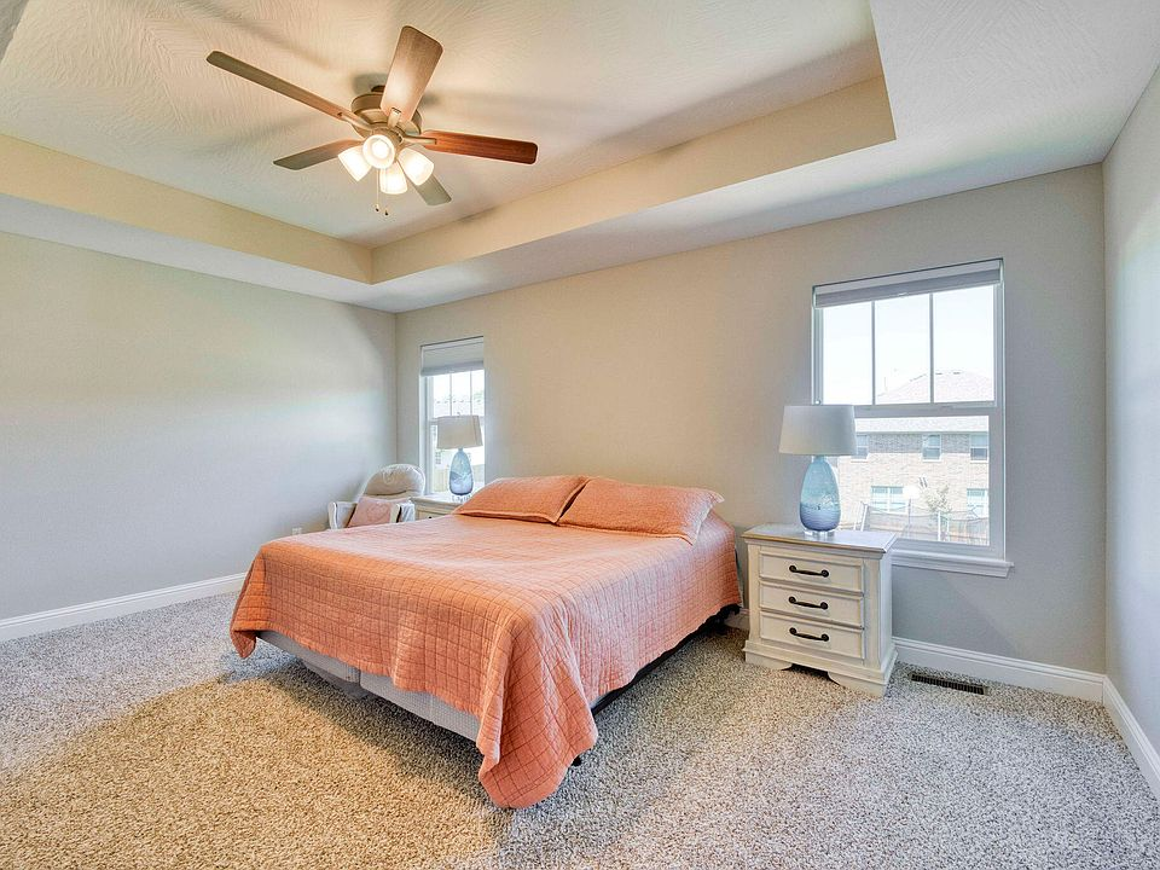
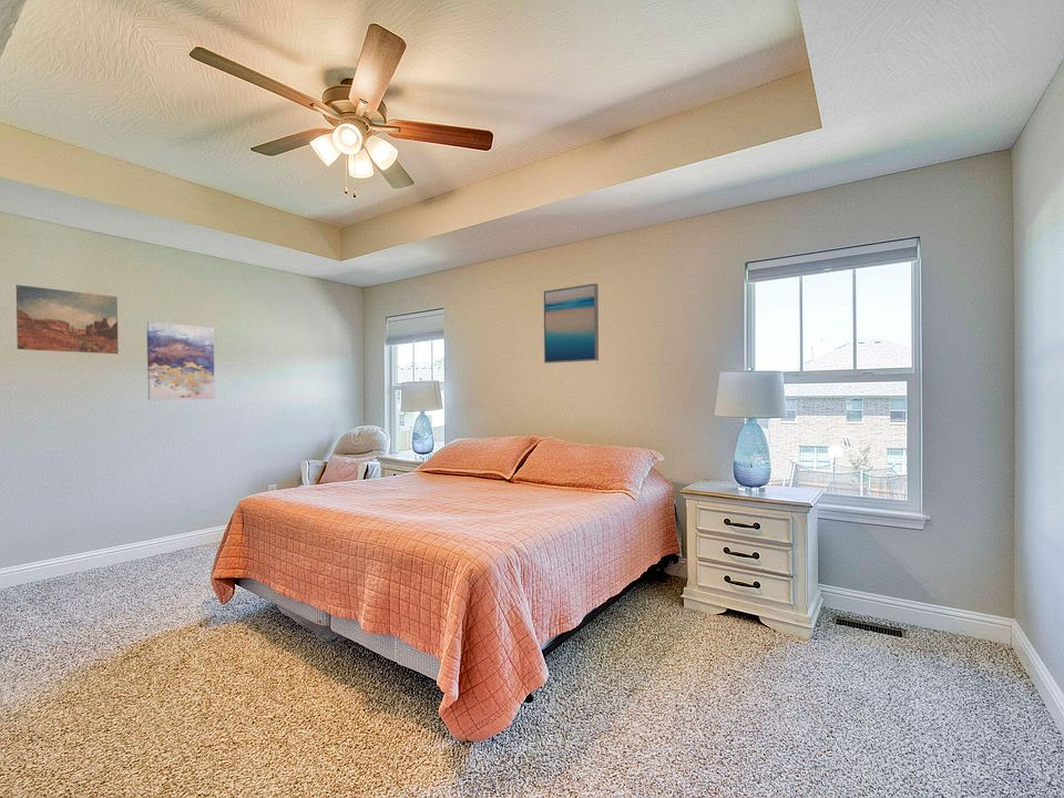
+ wall art (70, 321)
+ wall art (182, 361)
+ wall art (570, 325)
